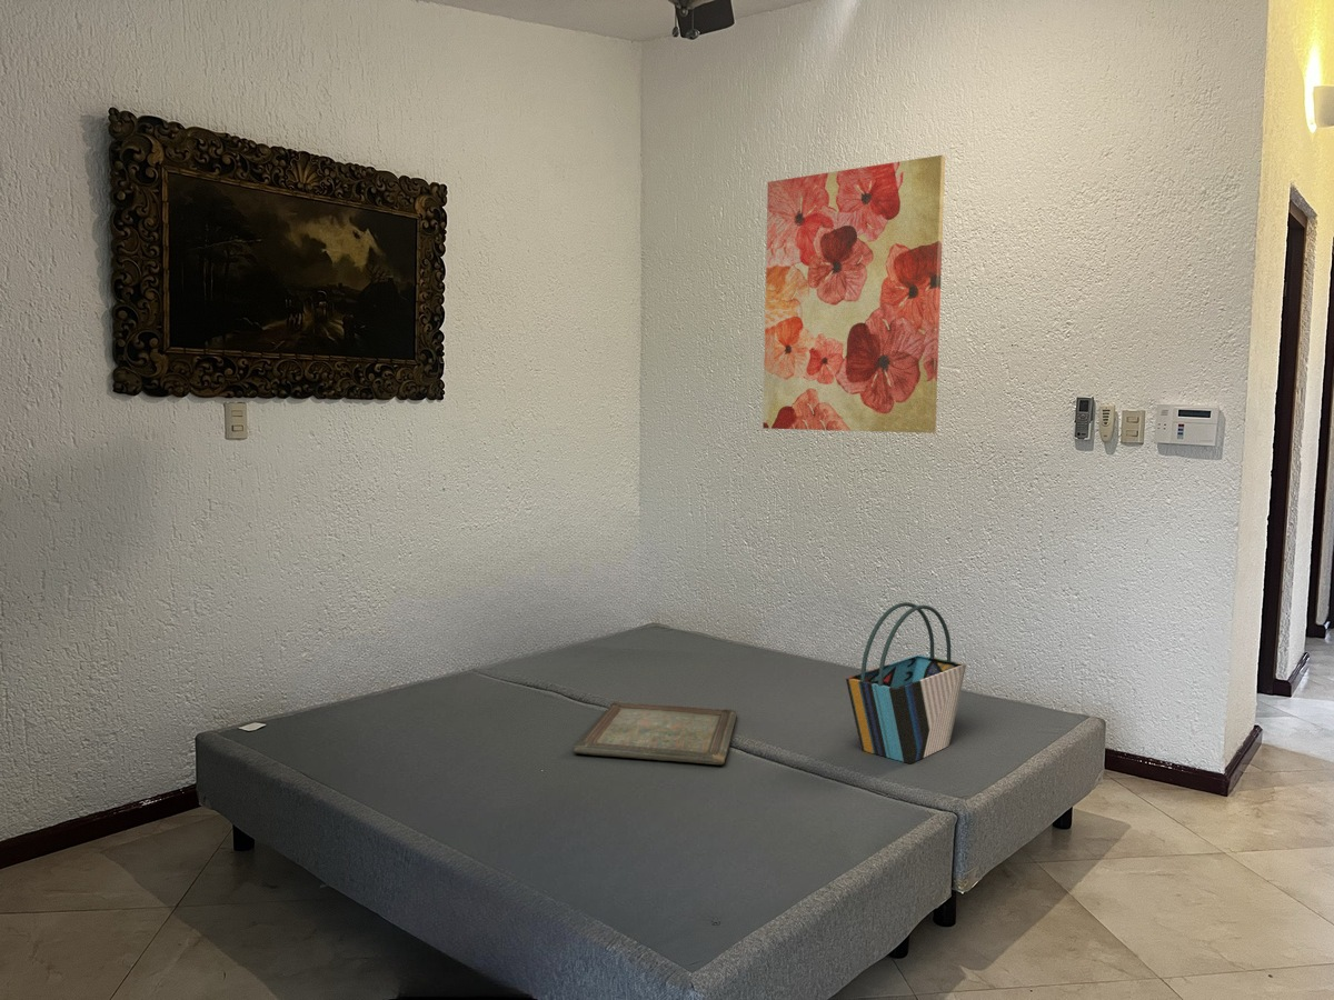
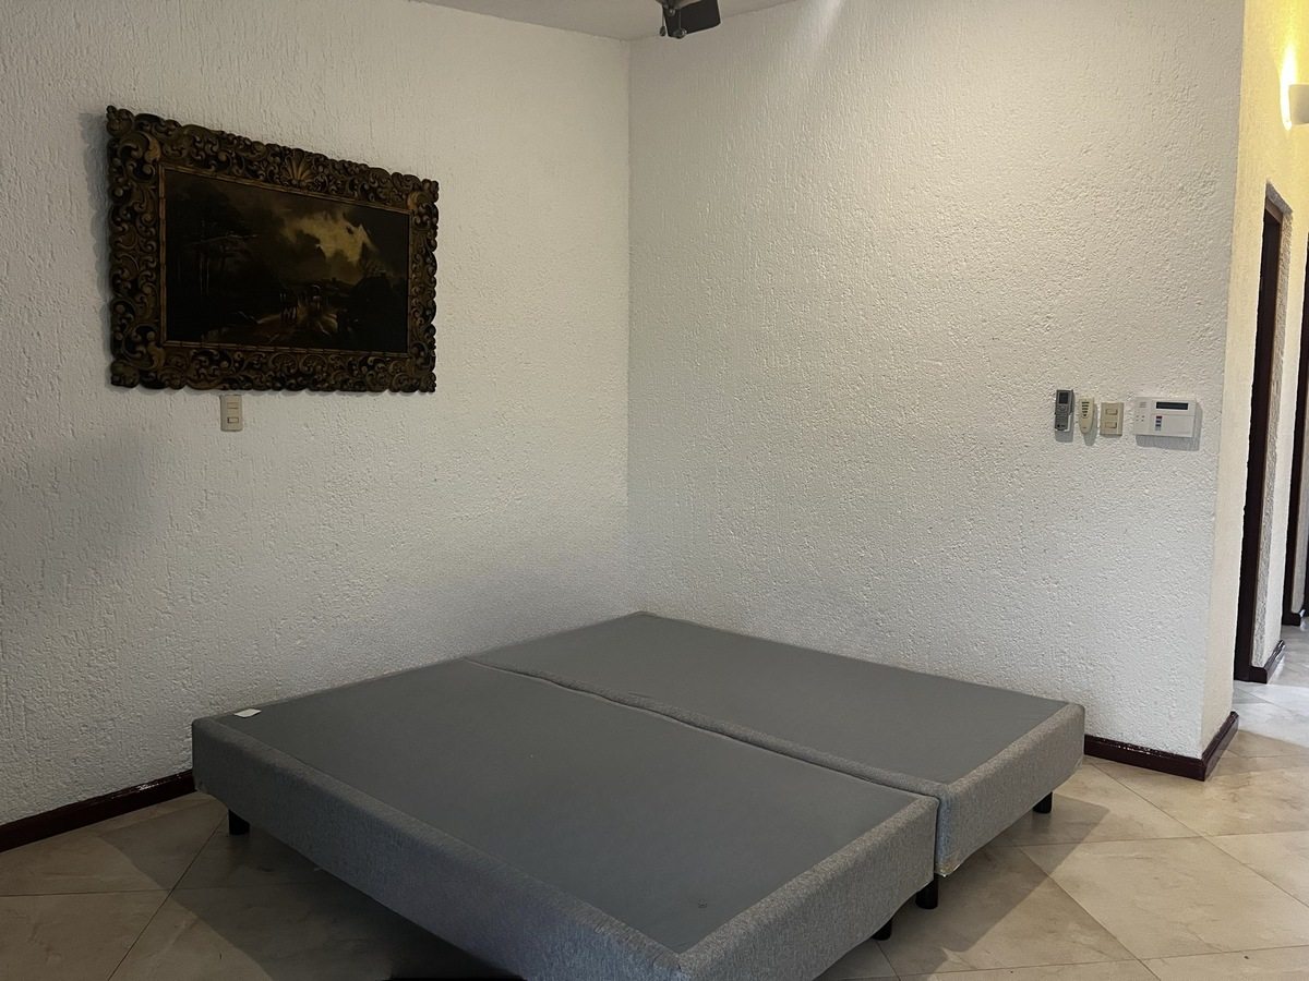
- serving tray (663, 729)
- tote bag (907, 676)
- wall art (847, 301)
